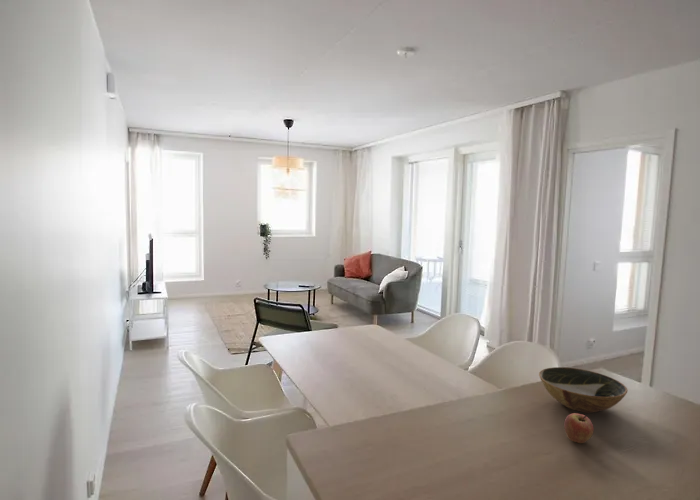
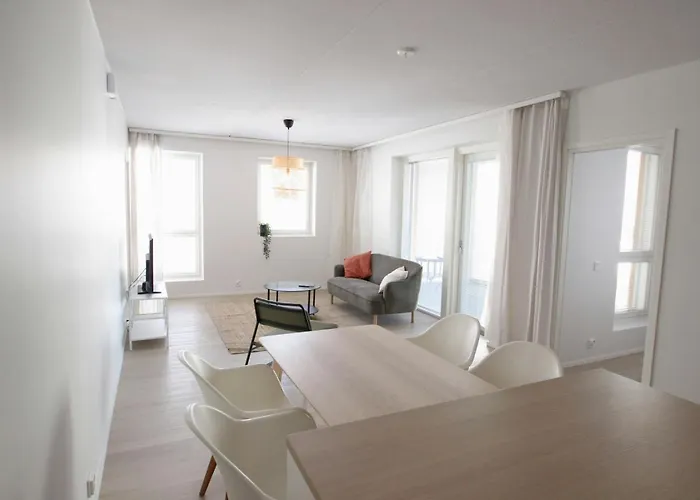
- bowl (580, 392)
- fruit (578, 426)
